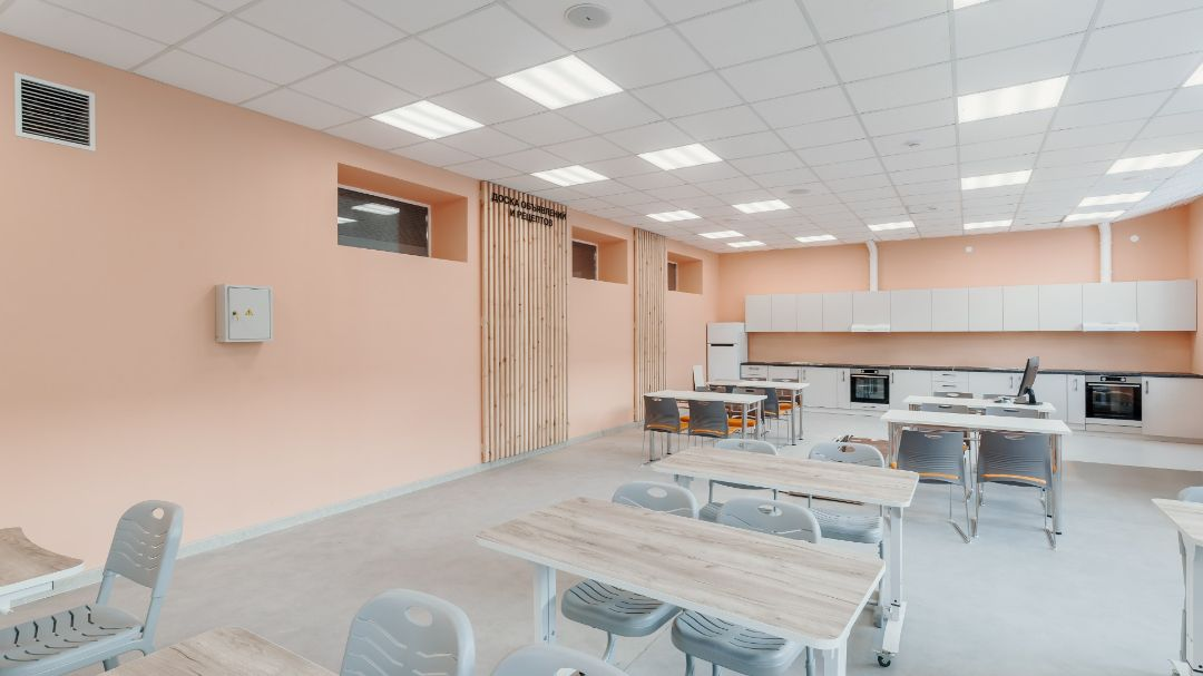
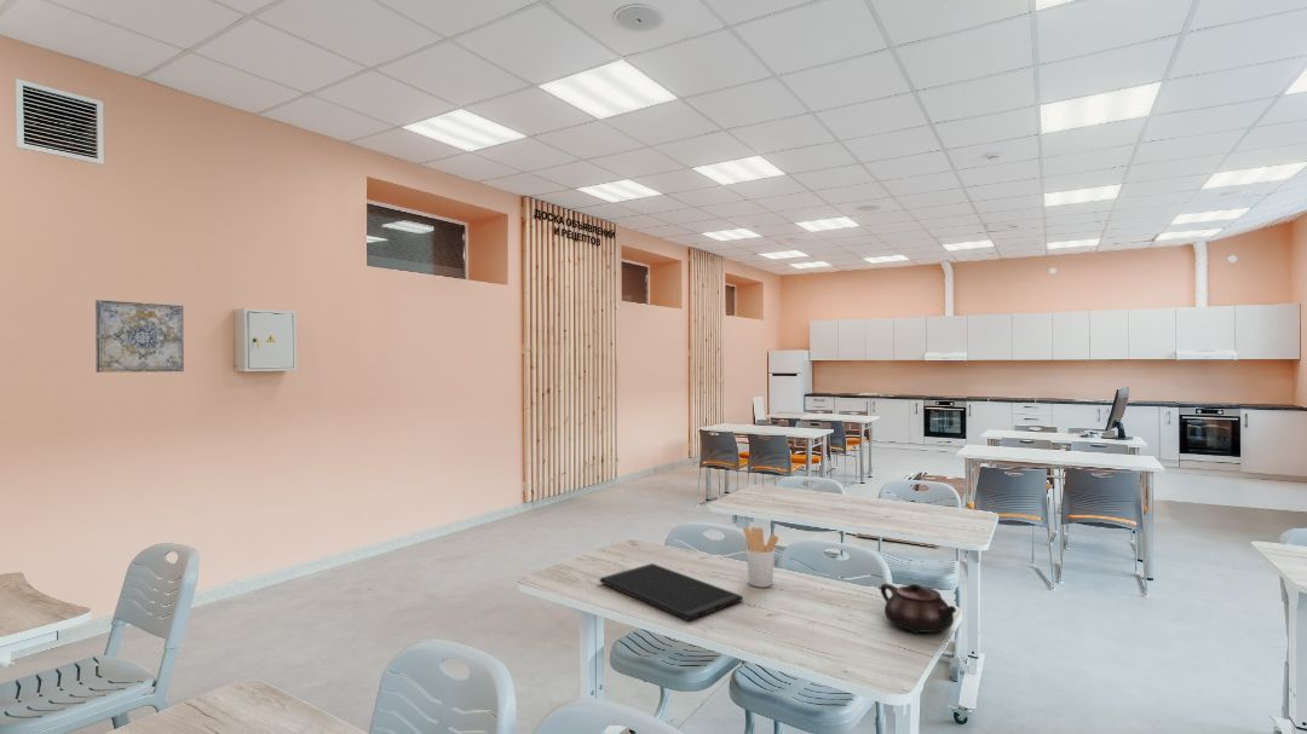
+ utensil holder (758, 555)
+ wall art (140, 337)
+ cutting board (668, 589)
+ teapot (917, 603)
